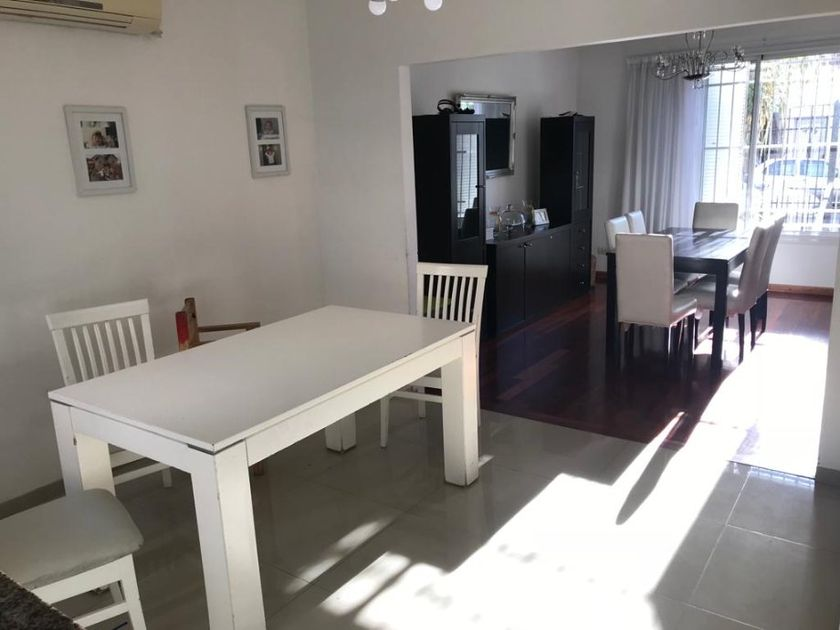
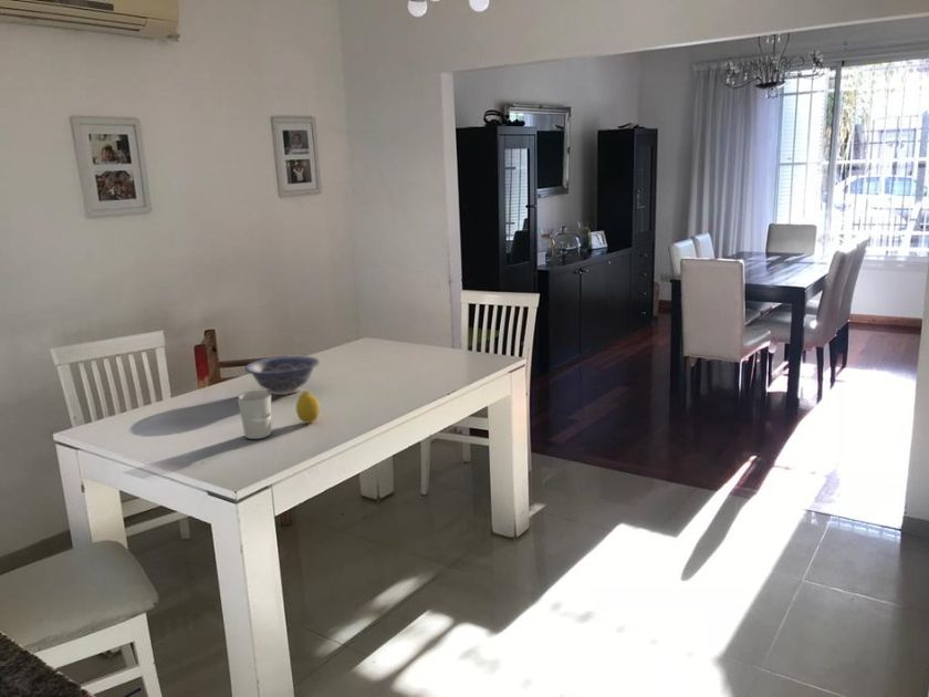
+ decorative bowl (283, 377)
+ cup (257, 416)
+ fruit (307, 407)
